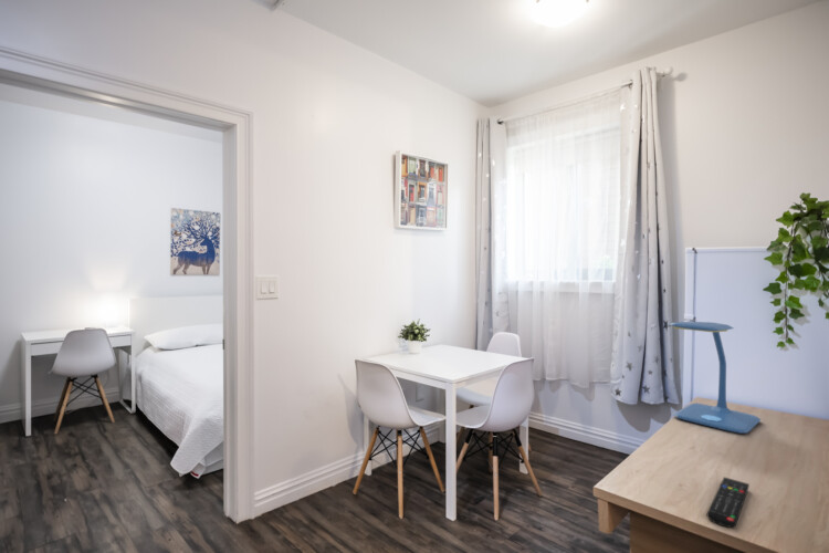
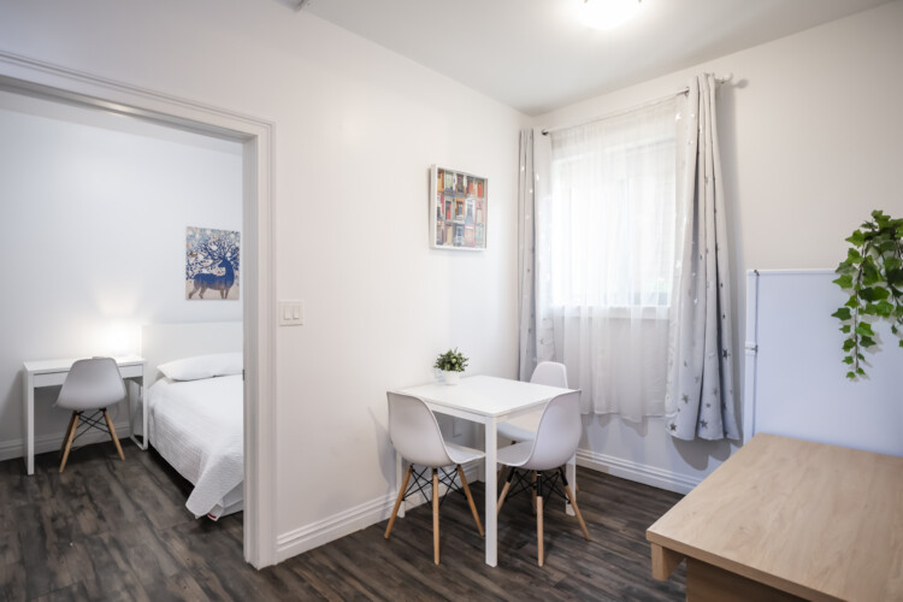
- remote control (728, 501)
- desk lamp (720, 373)
